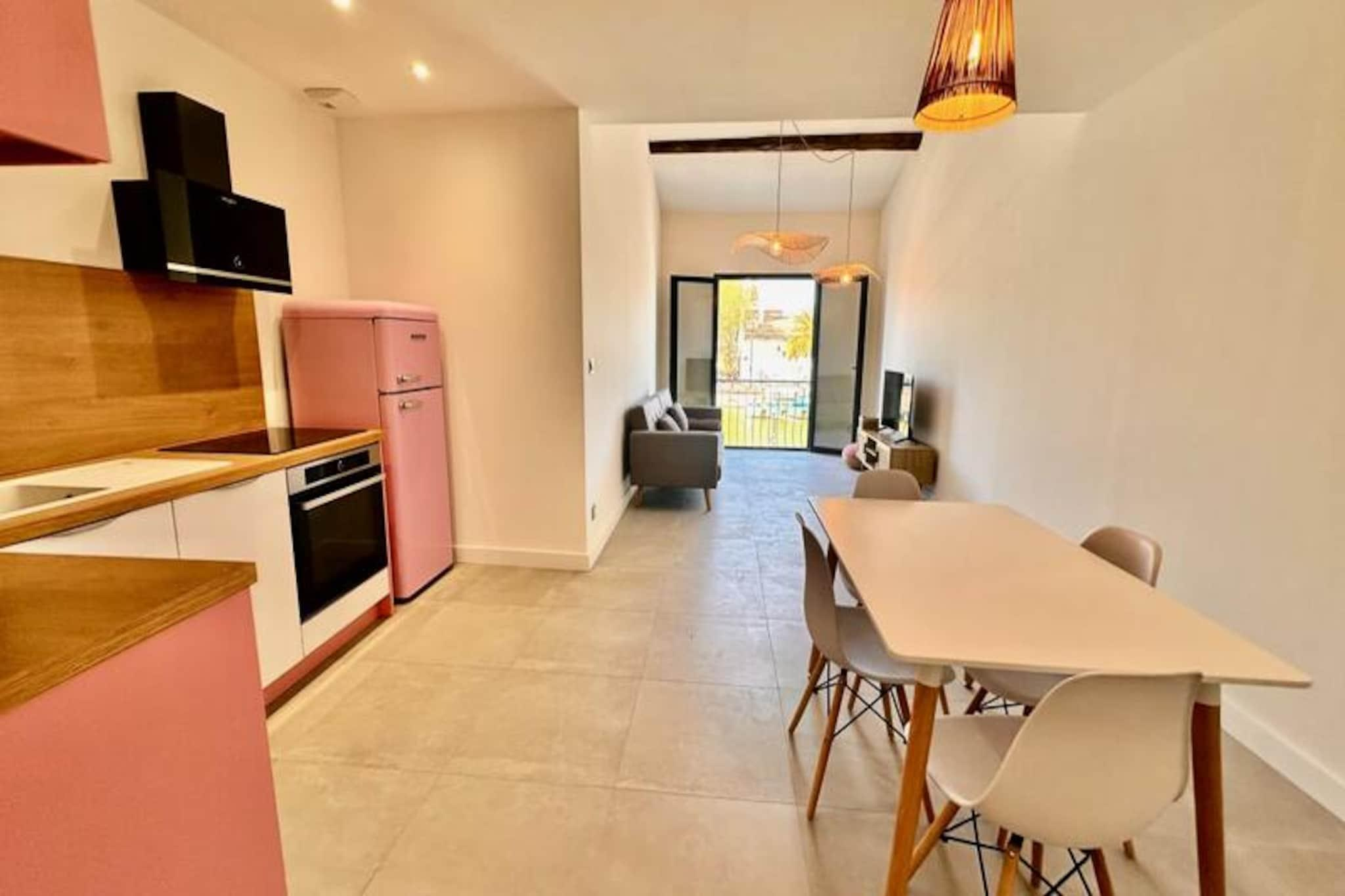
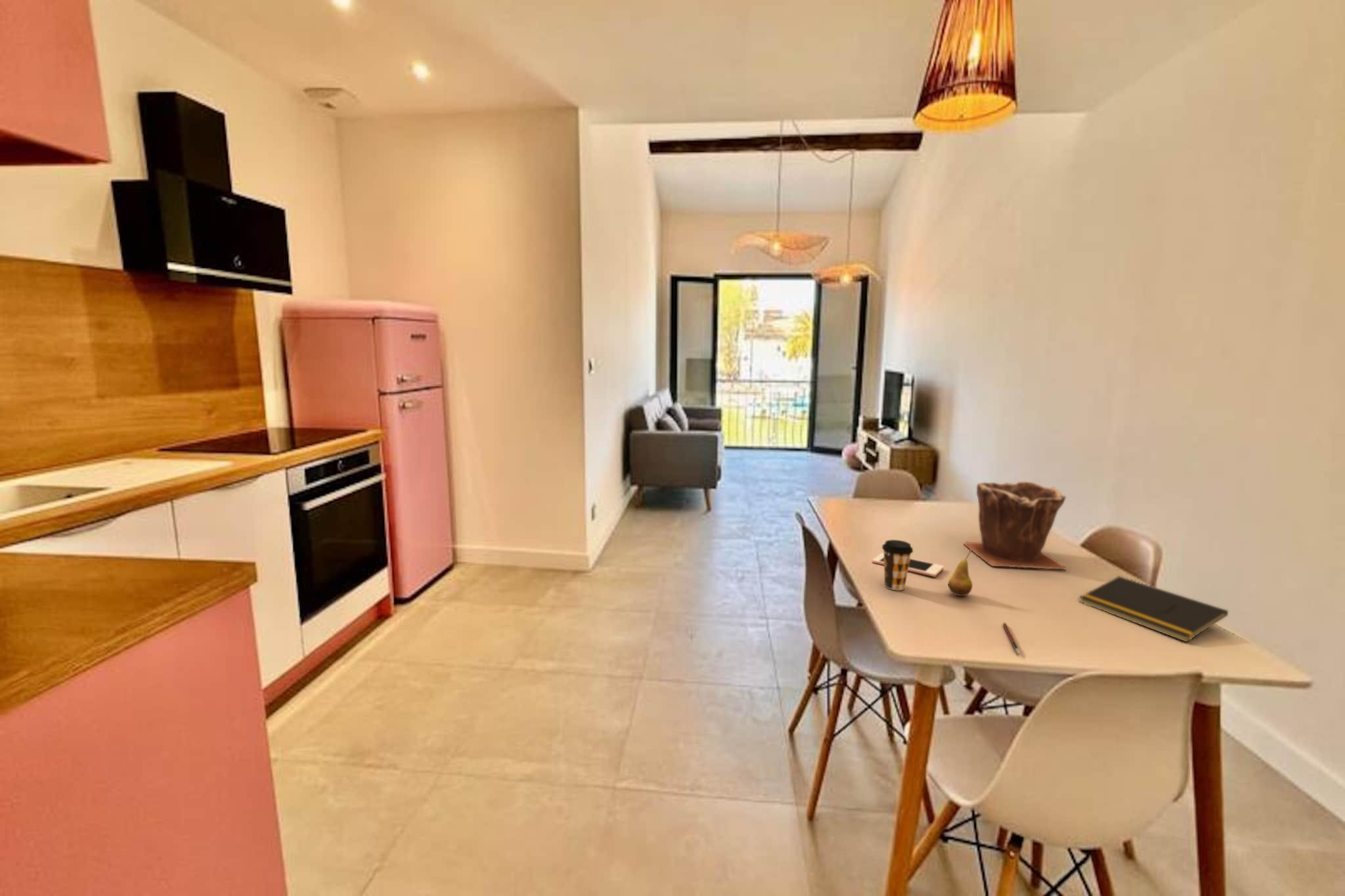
+ pen (1011, 637)
+ fruit (961, 572)
+ notepad (1149, 606)
+ plant pot (1016, 521)
+ coffee cup (896, 565)
+ cell phone (909, 564)
